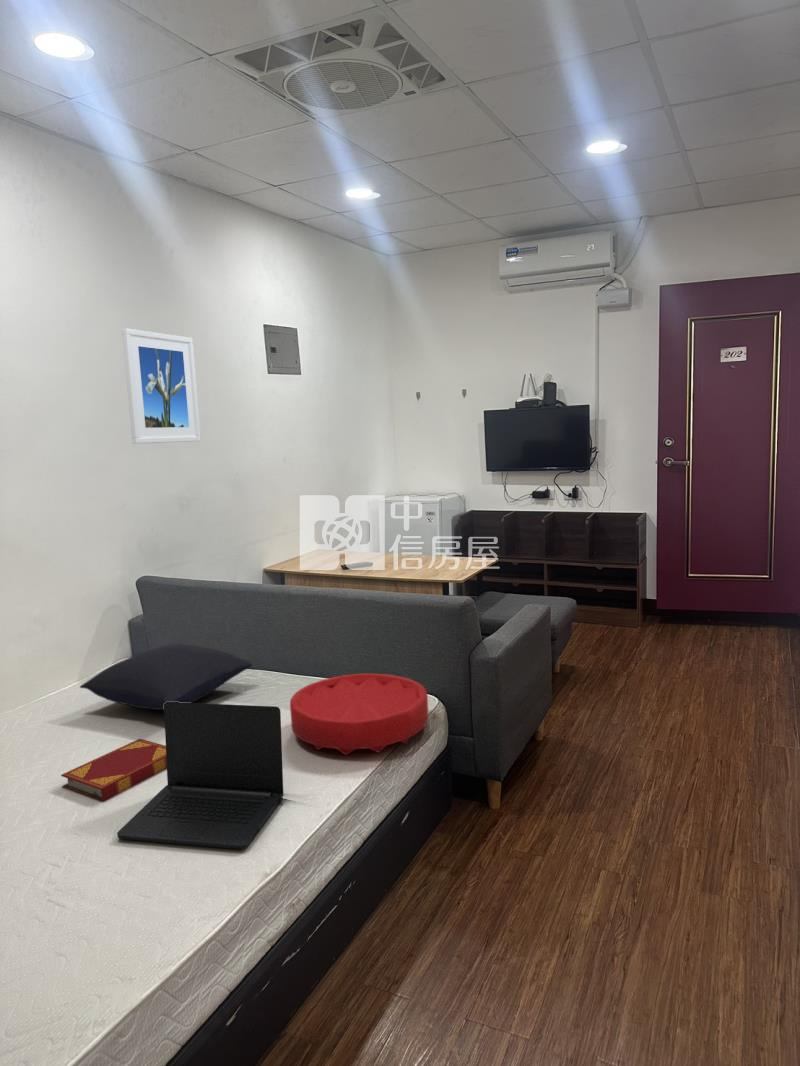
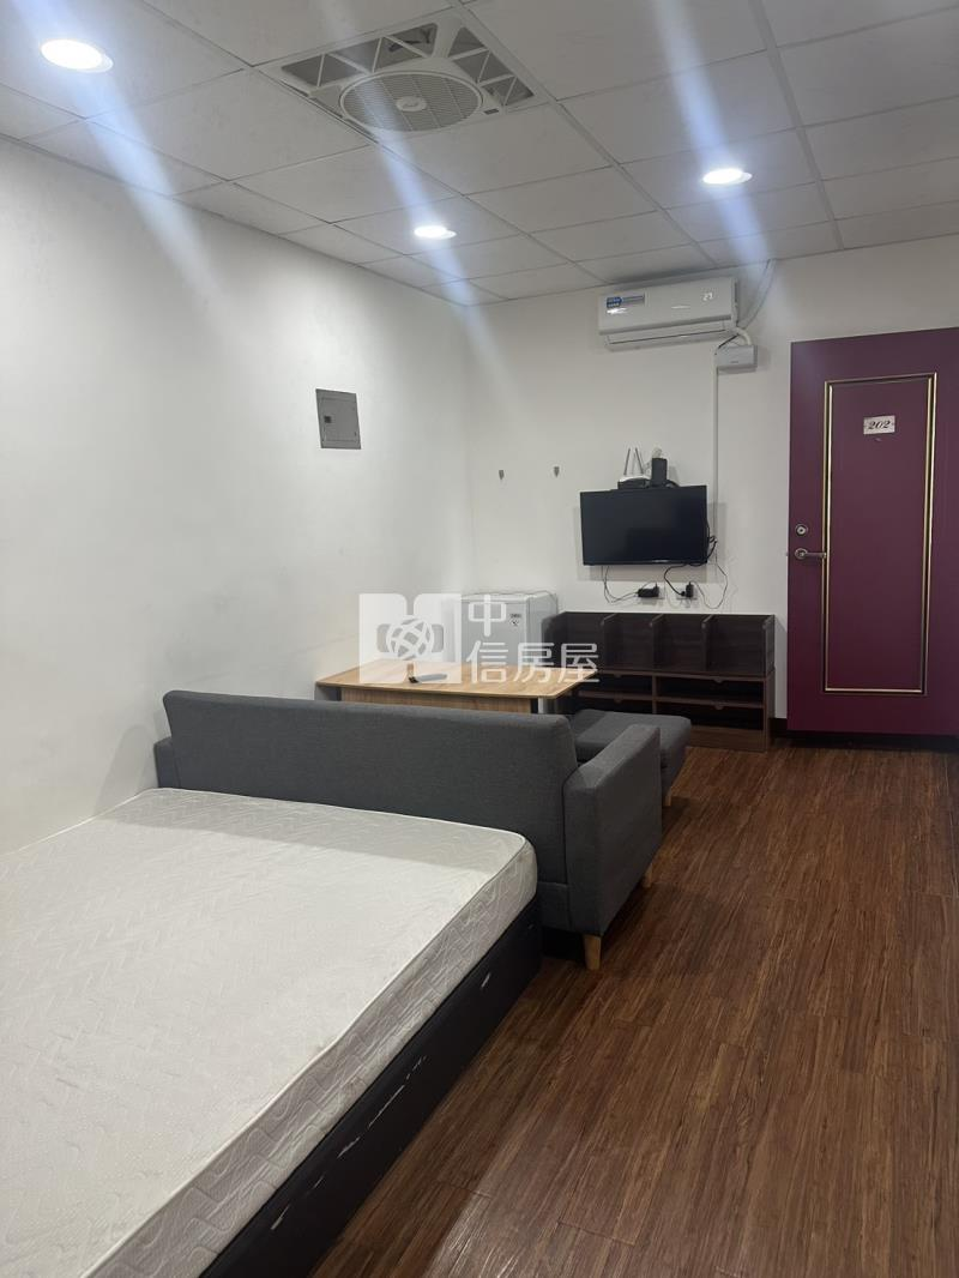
- pillow (168, 676)
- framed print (163, 388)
- cushion (359, 712)
- hardback book (123, 767)
- laptop (201, 770)
